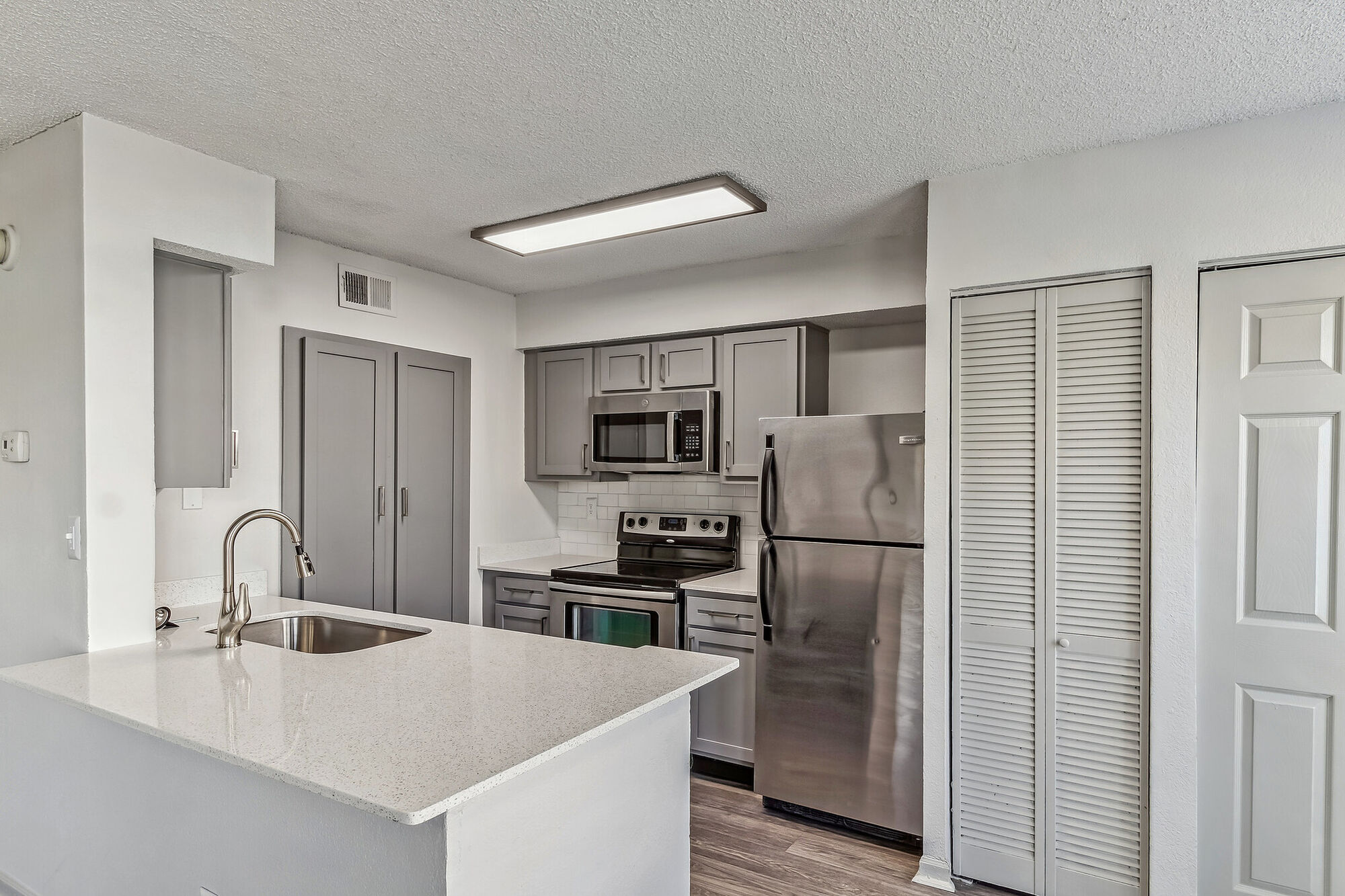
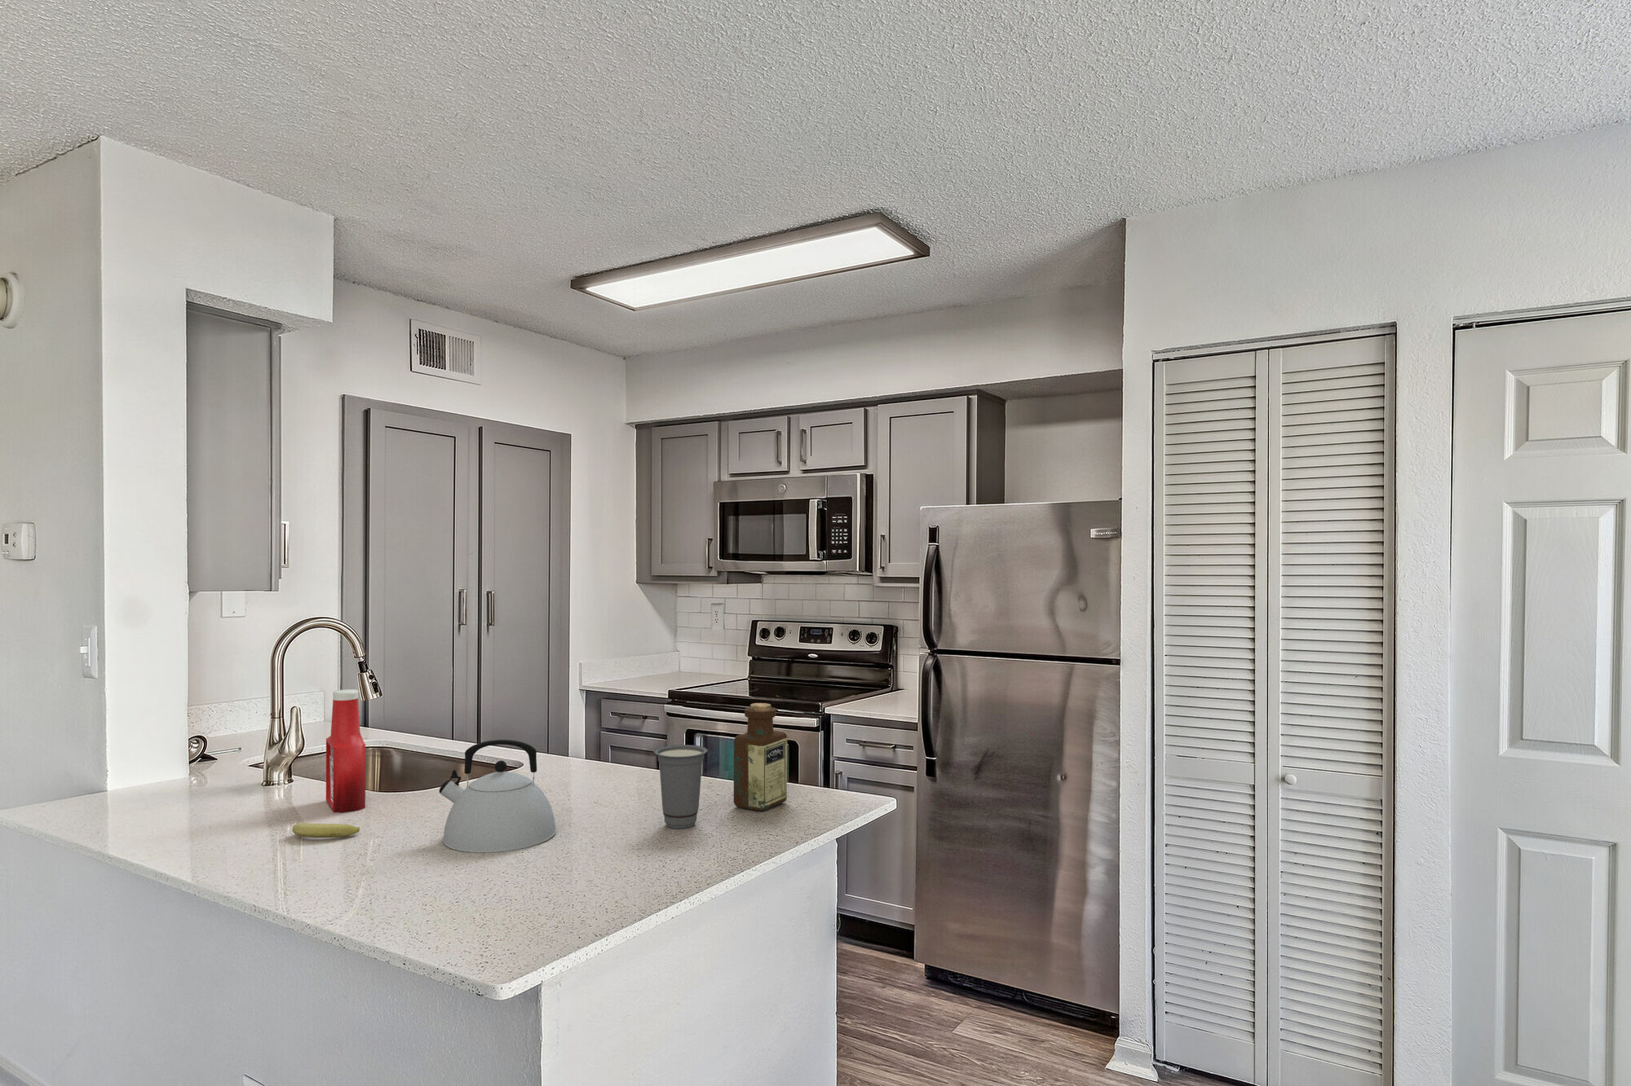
+ cup (680, 787)
+ kettle (497, 787)
+ fruit (320, 827)
+ bottle (760, 754)
+ soap bottle (344, 747)
